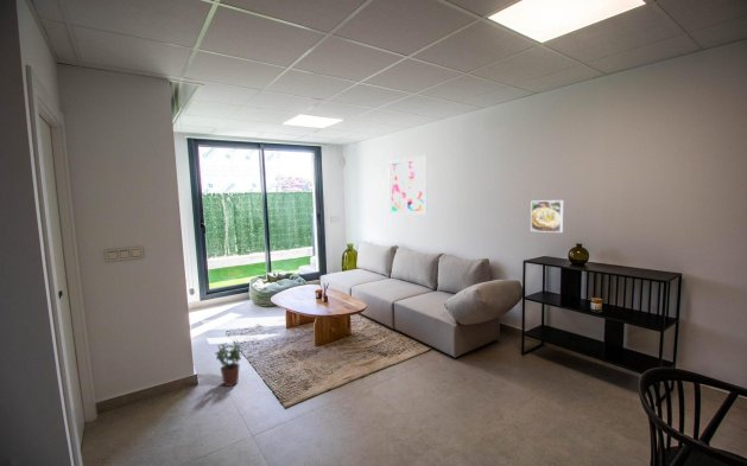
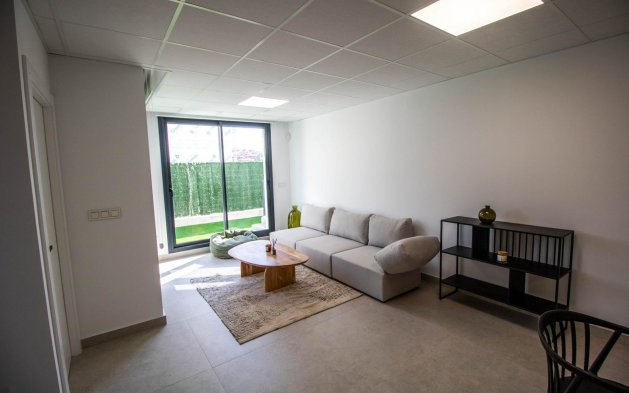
- wall art (406, 186)
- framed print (546, 216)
- potted plant (227, 363)
